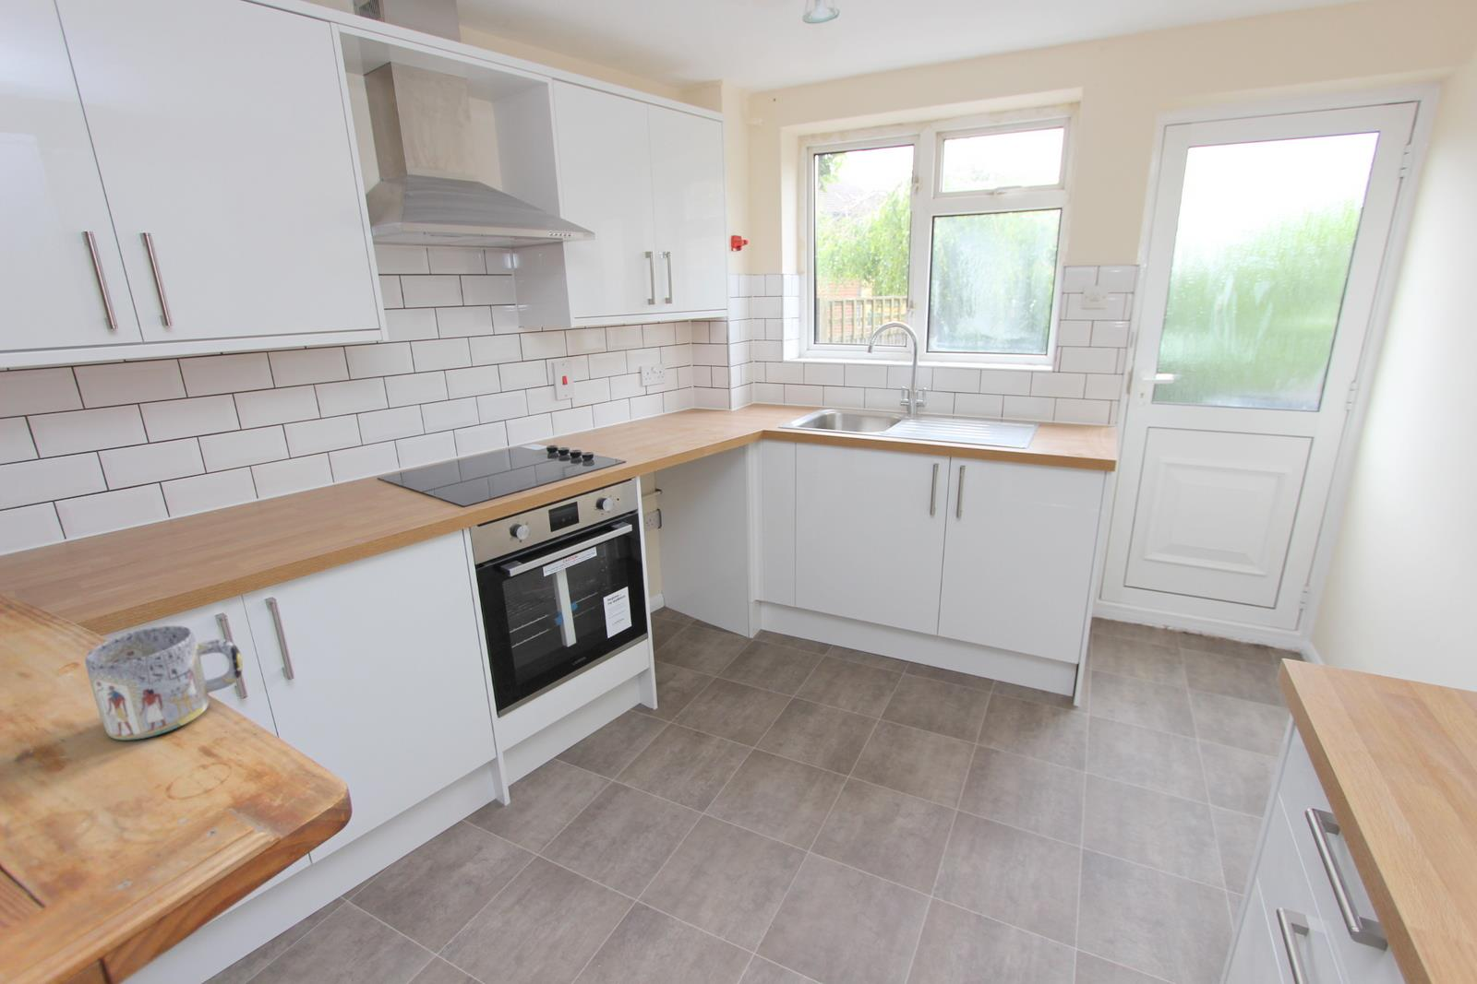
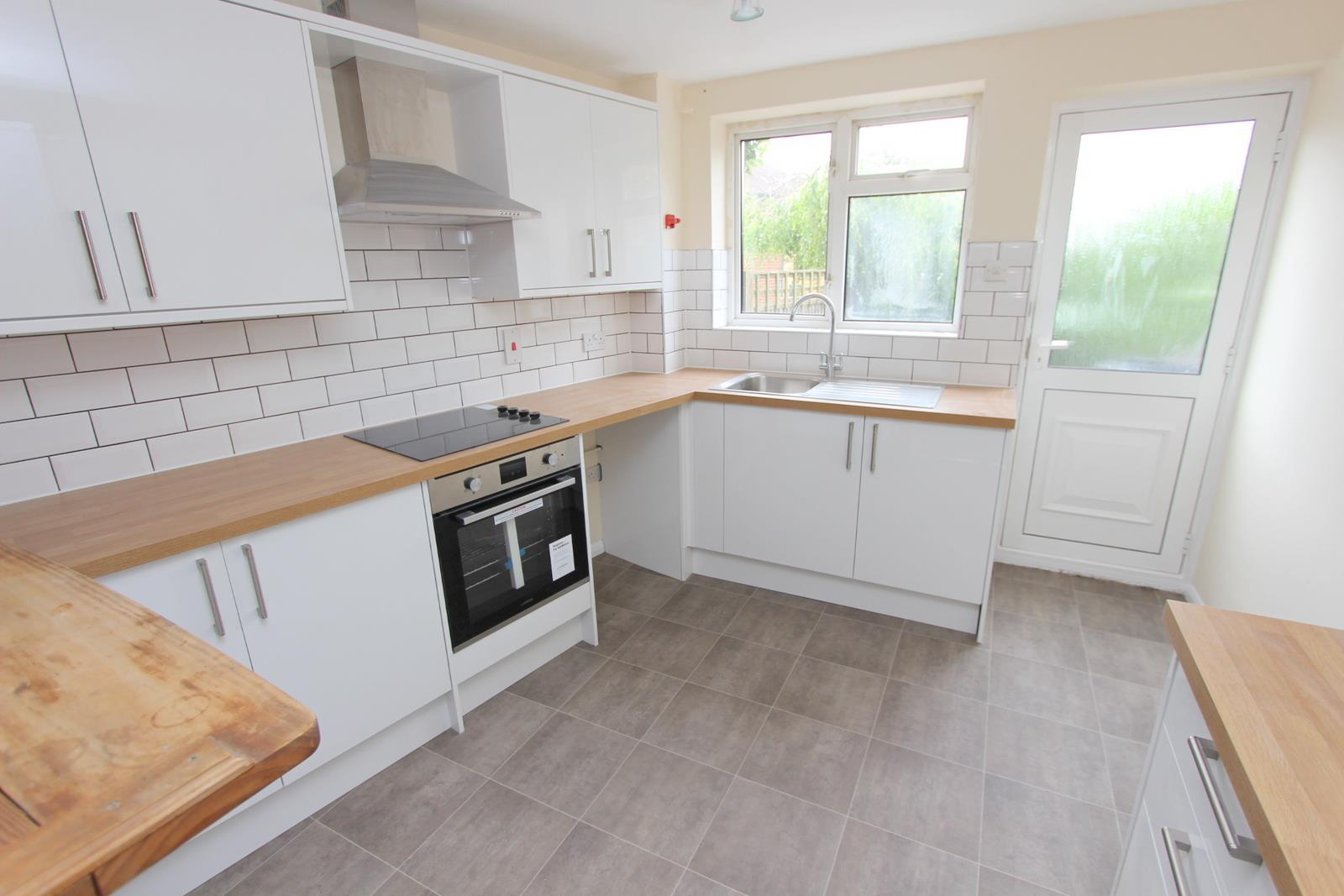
- mug (171, 675)
